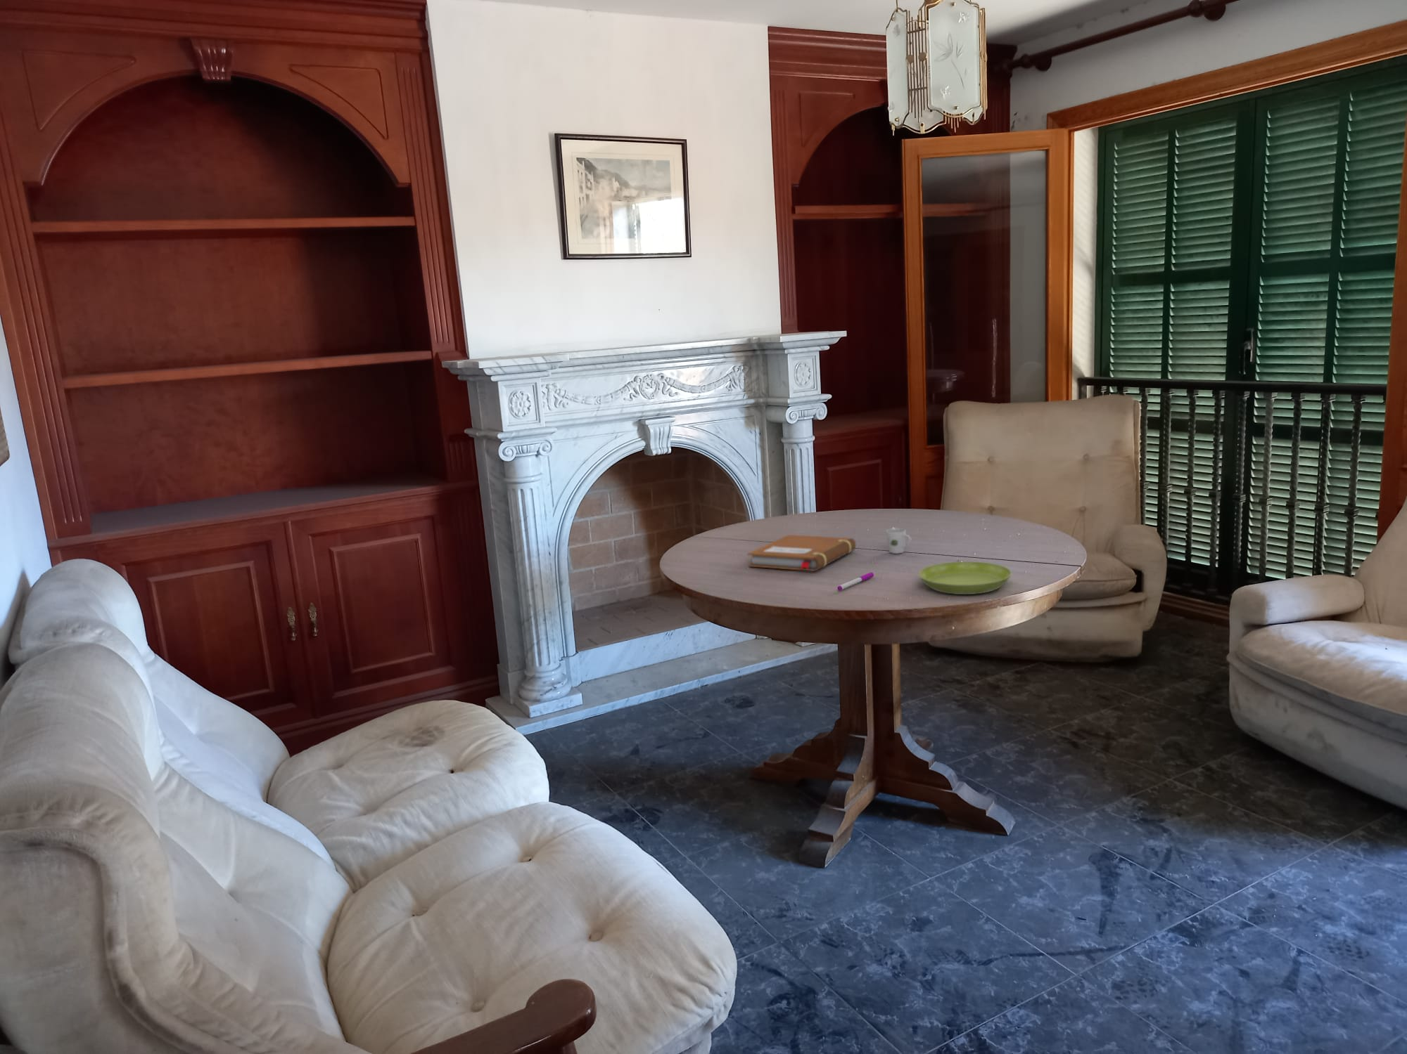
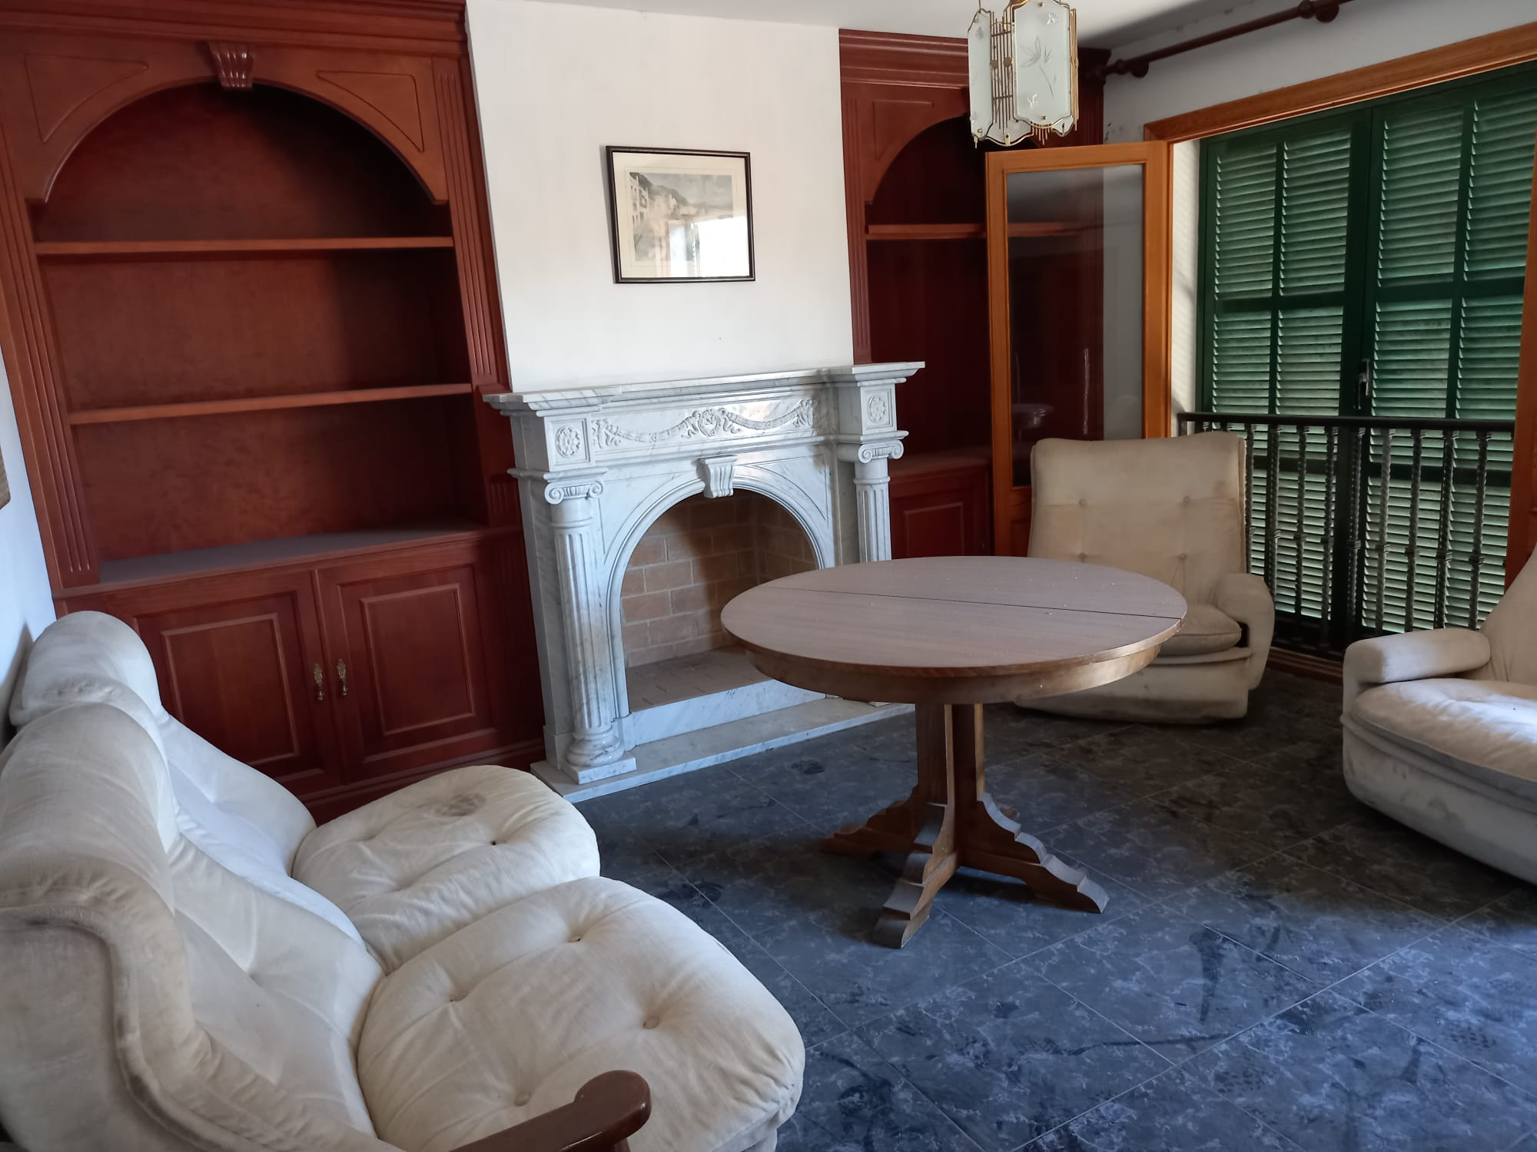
- saucer (965, 578)
- cup (898, 534)
- notebook (801, 552)
- pen (855, 581)
